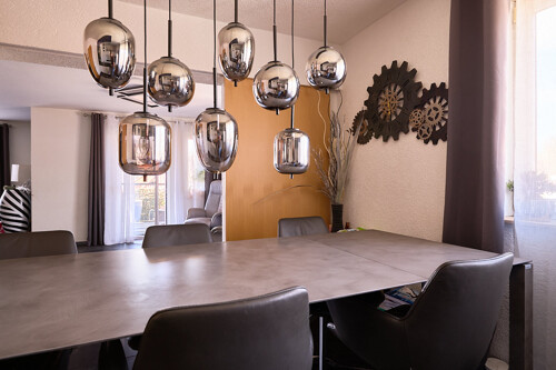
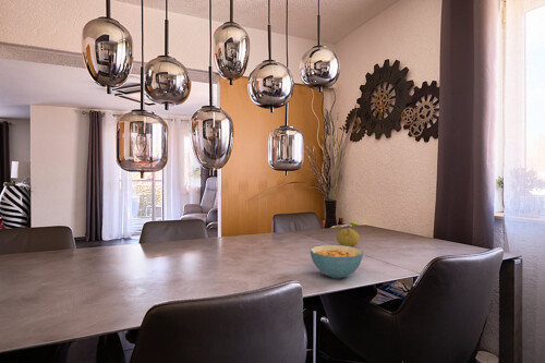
+ cereal bowl (336, 263)
+ fruit (348, 238)
